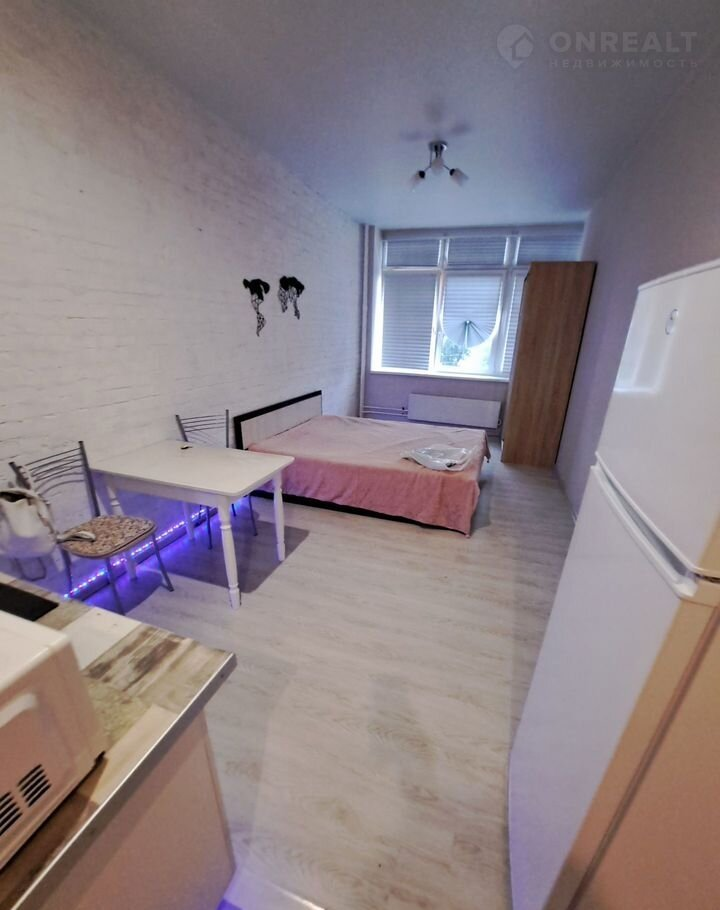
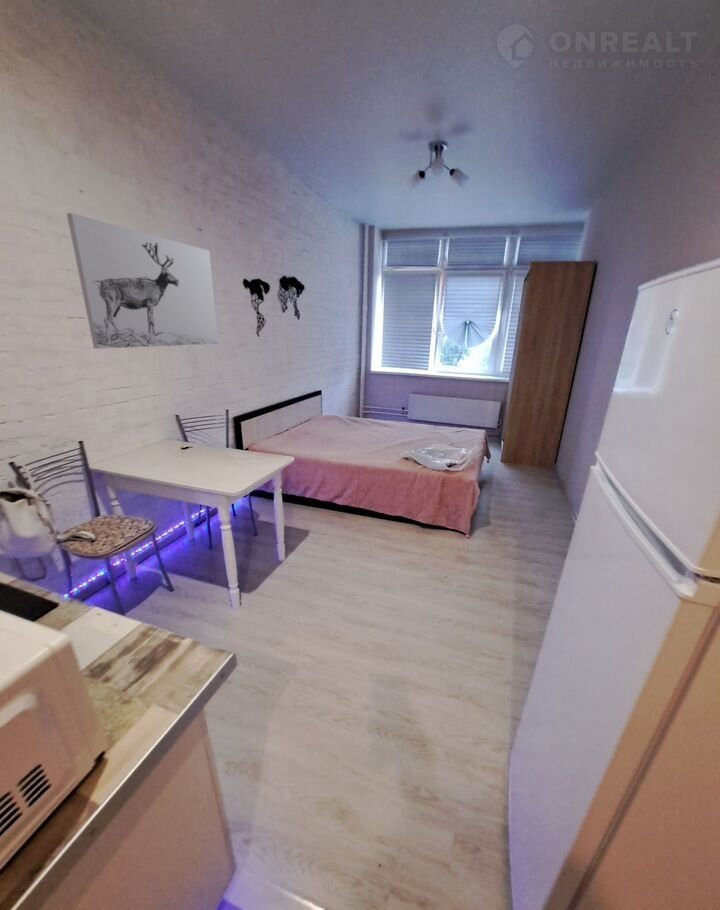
+ wall art (159, 293)
